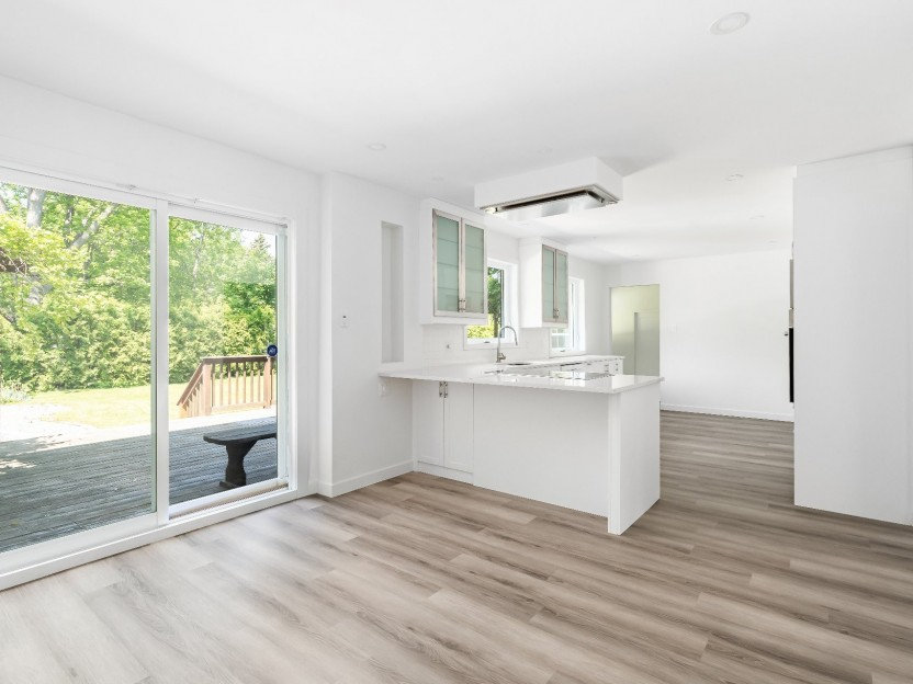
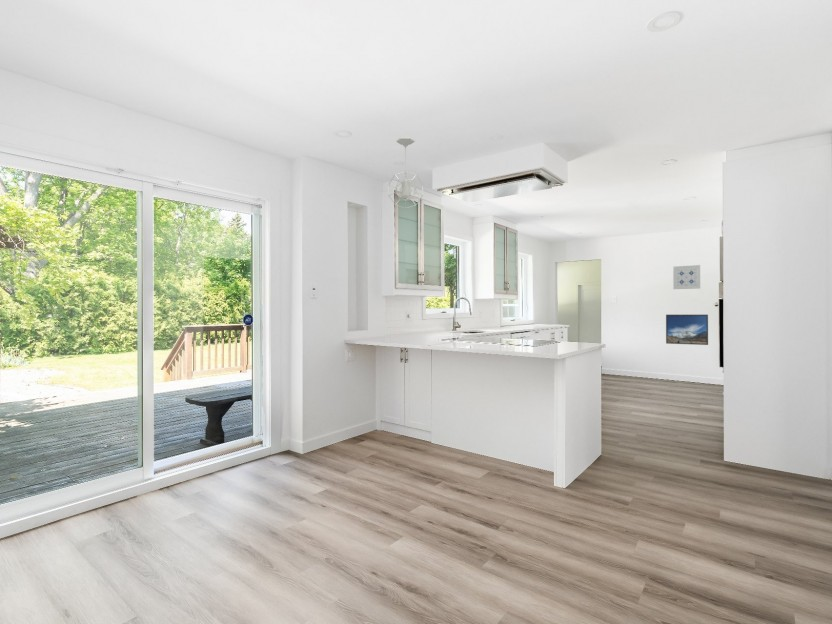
+ wall art (686, 277)
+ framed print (686, 329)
+ pendant light (405, 174)
